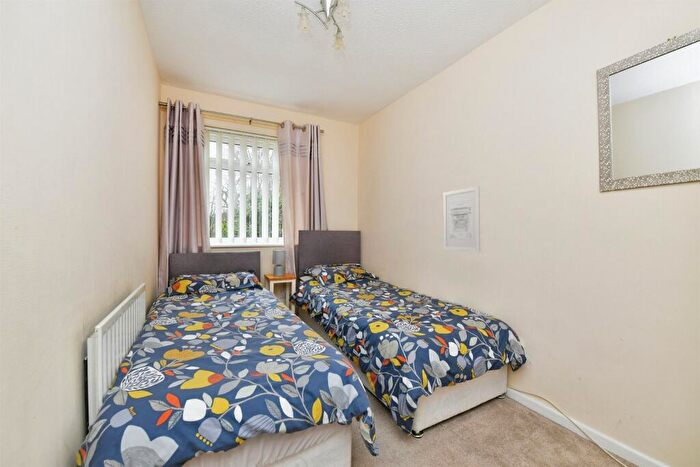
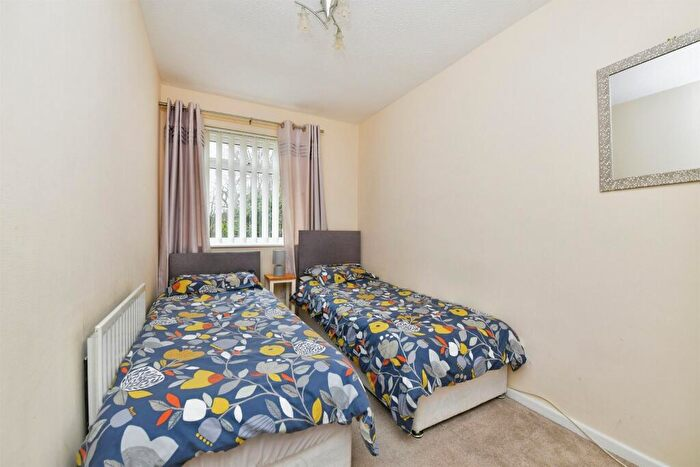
- wall art (460, 220)
